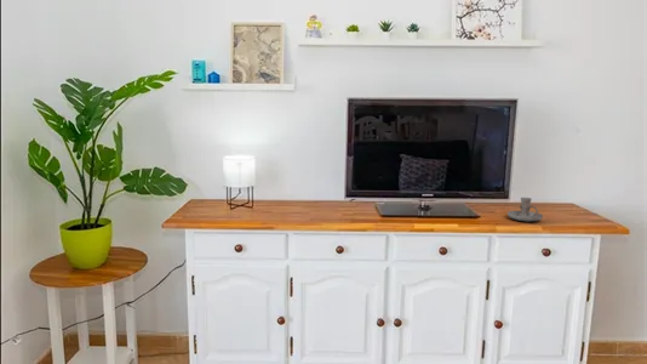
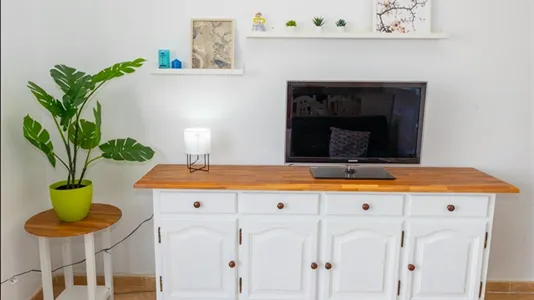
- candle holder (527, 209)
